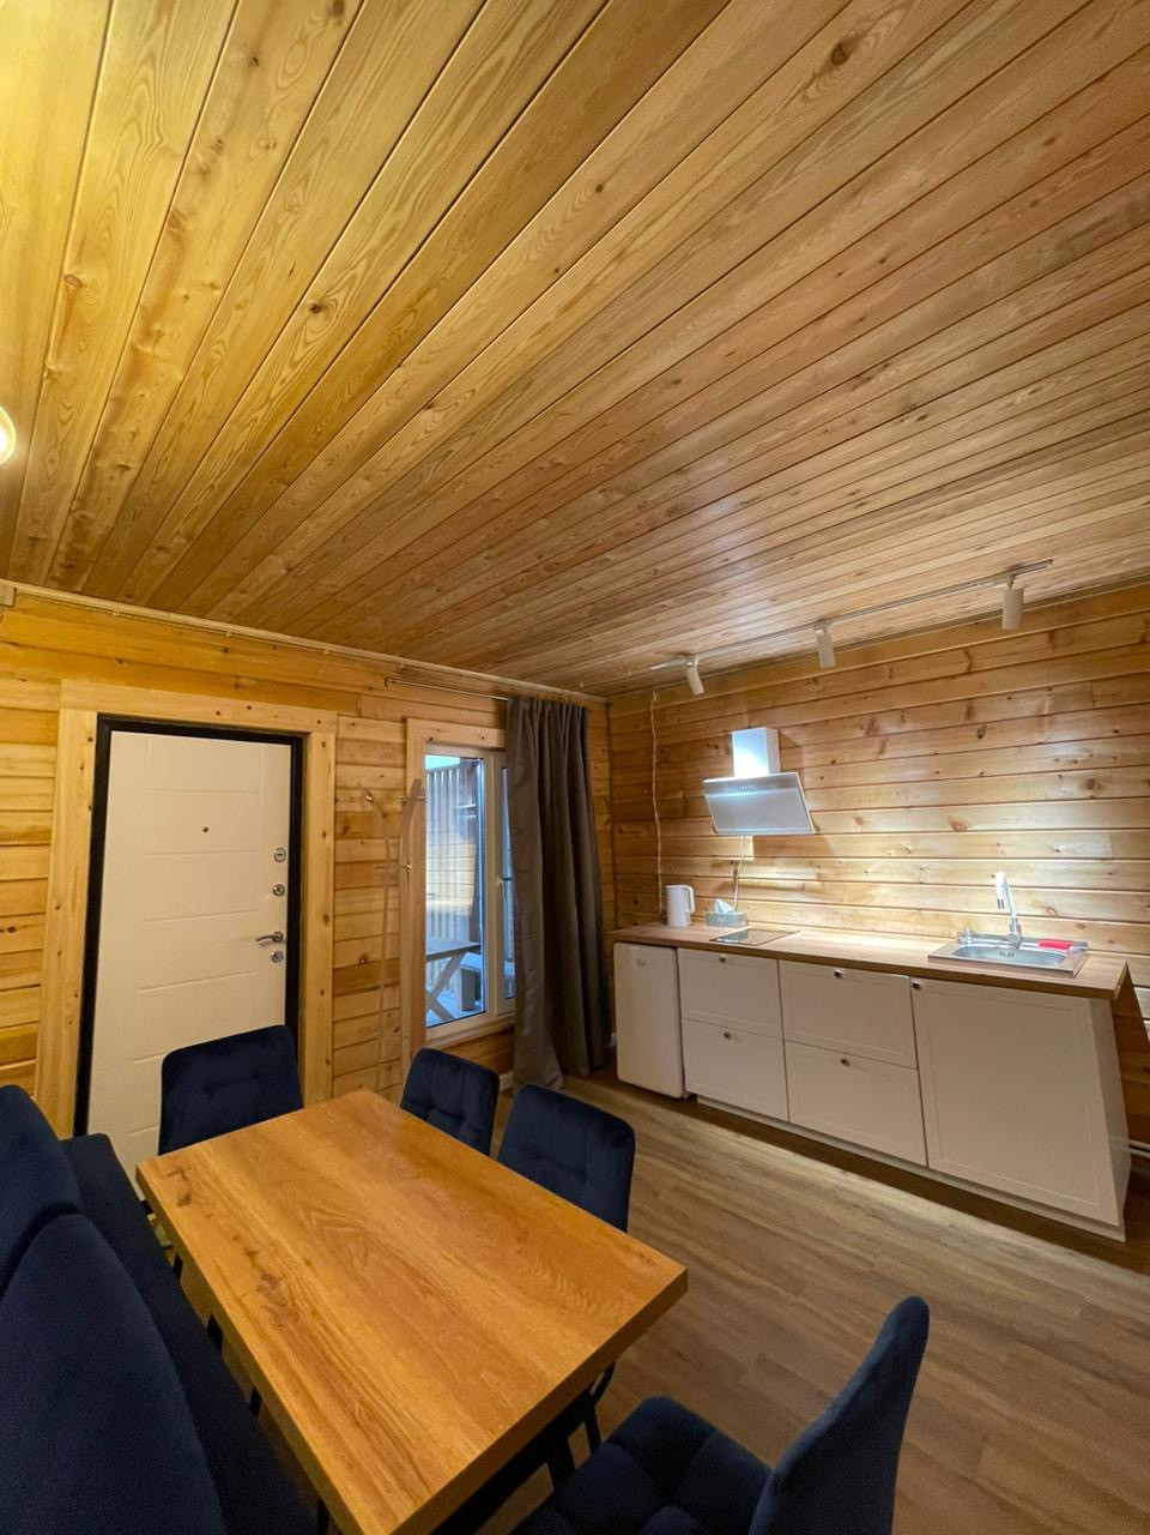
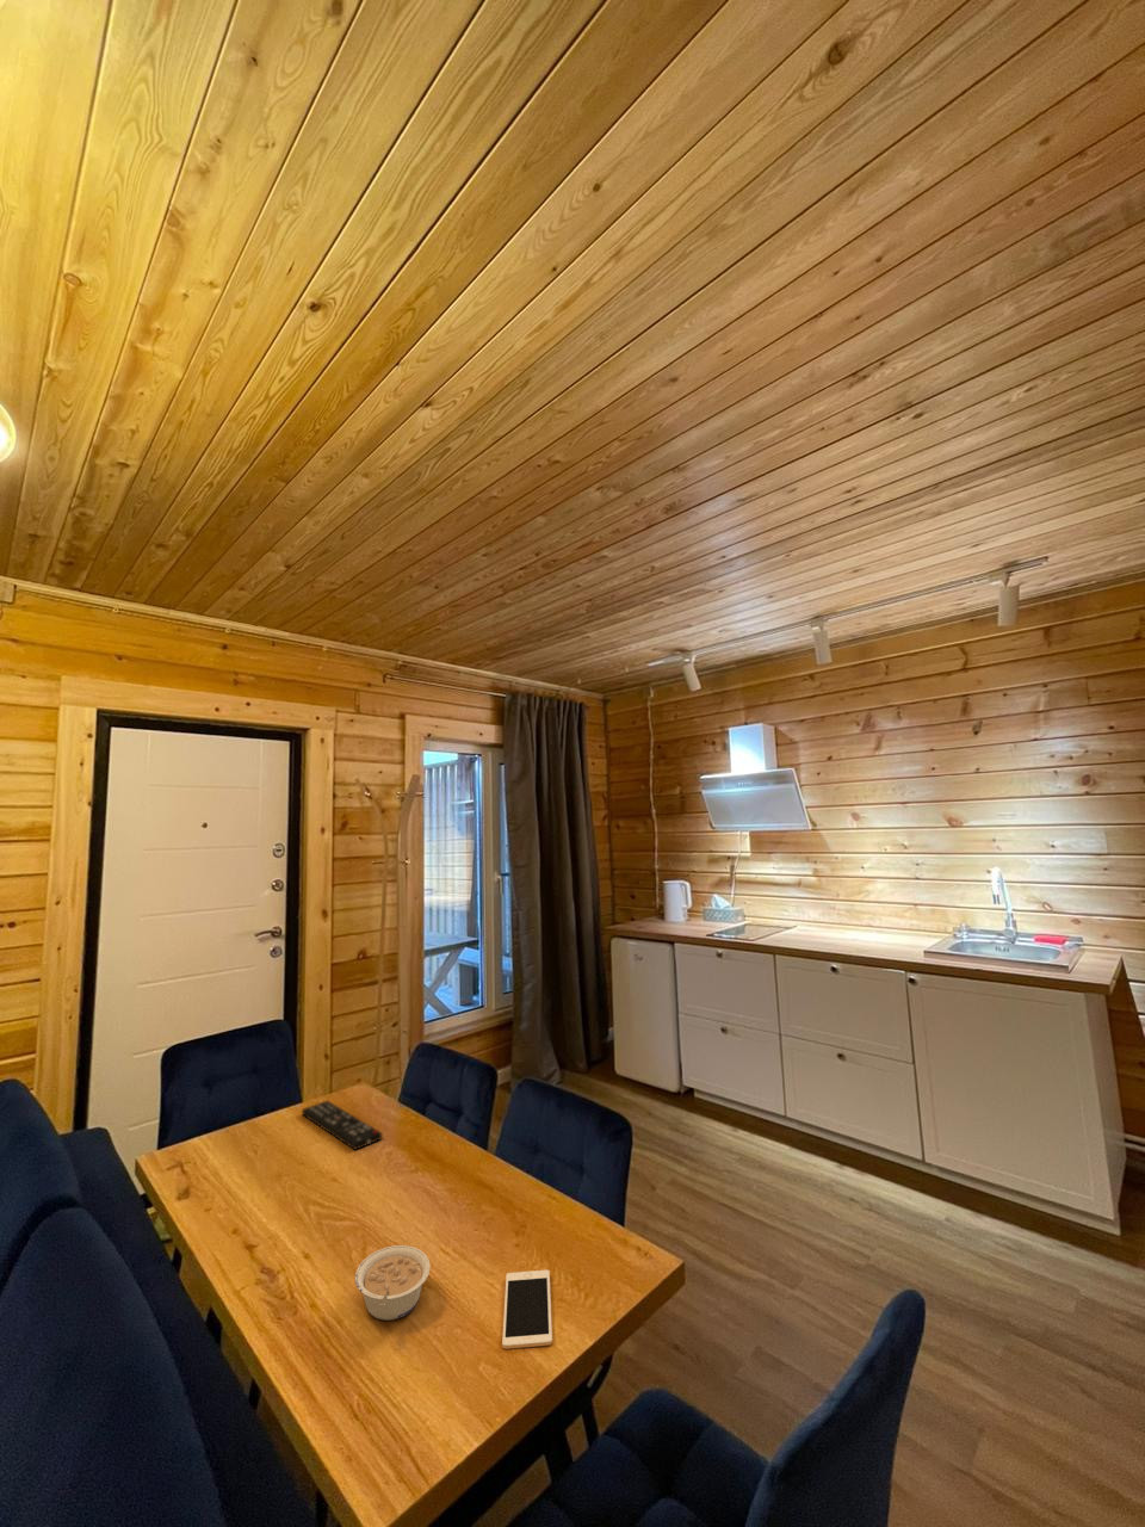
+ cell phone (527, 1306)
+ remote control (340, 1123)
+ legume (393, 1284)
